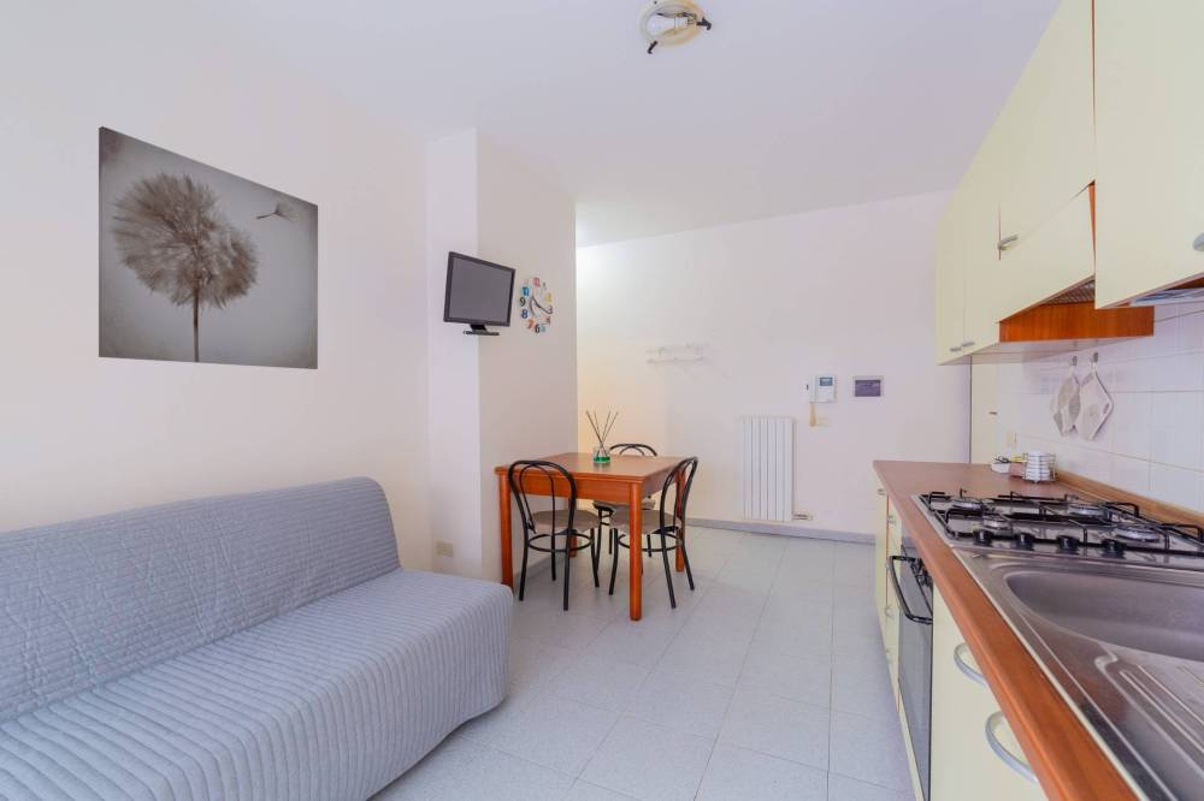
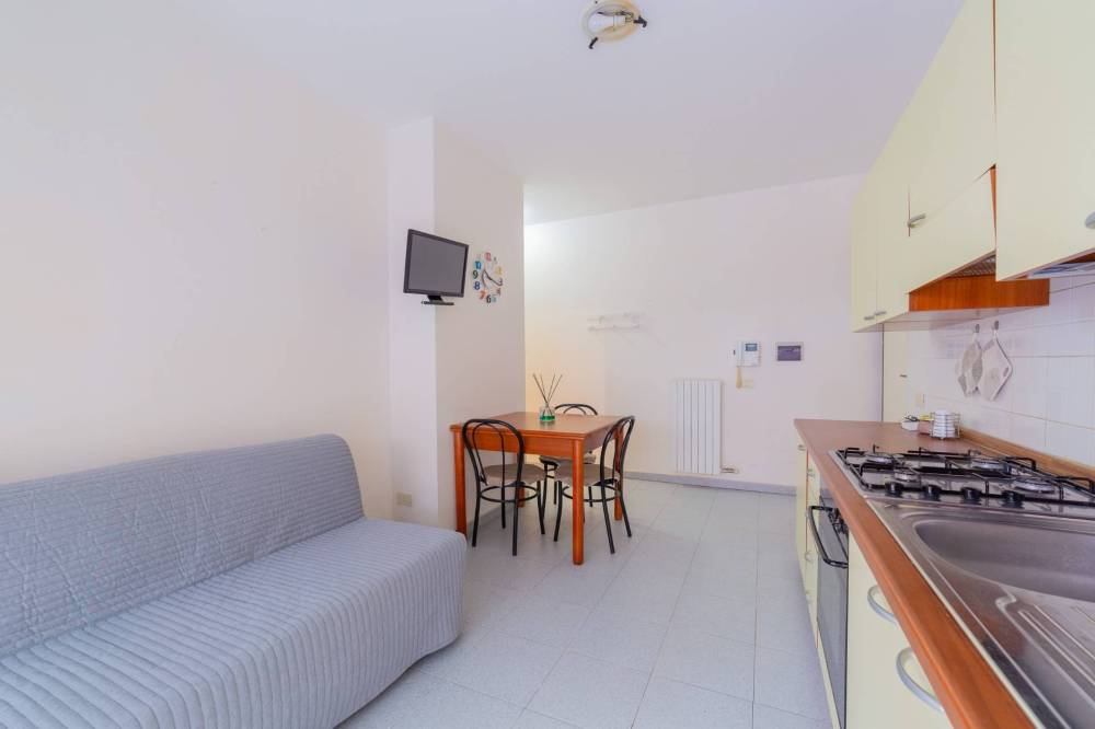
- wall art (226, 268)
